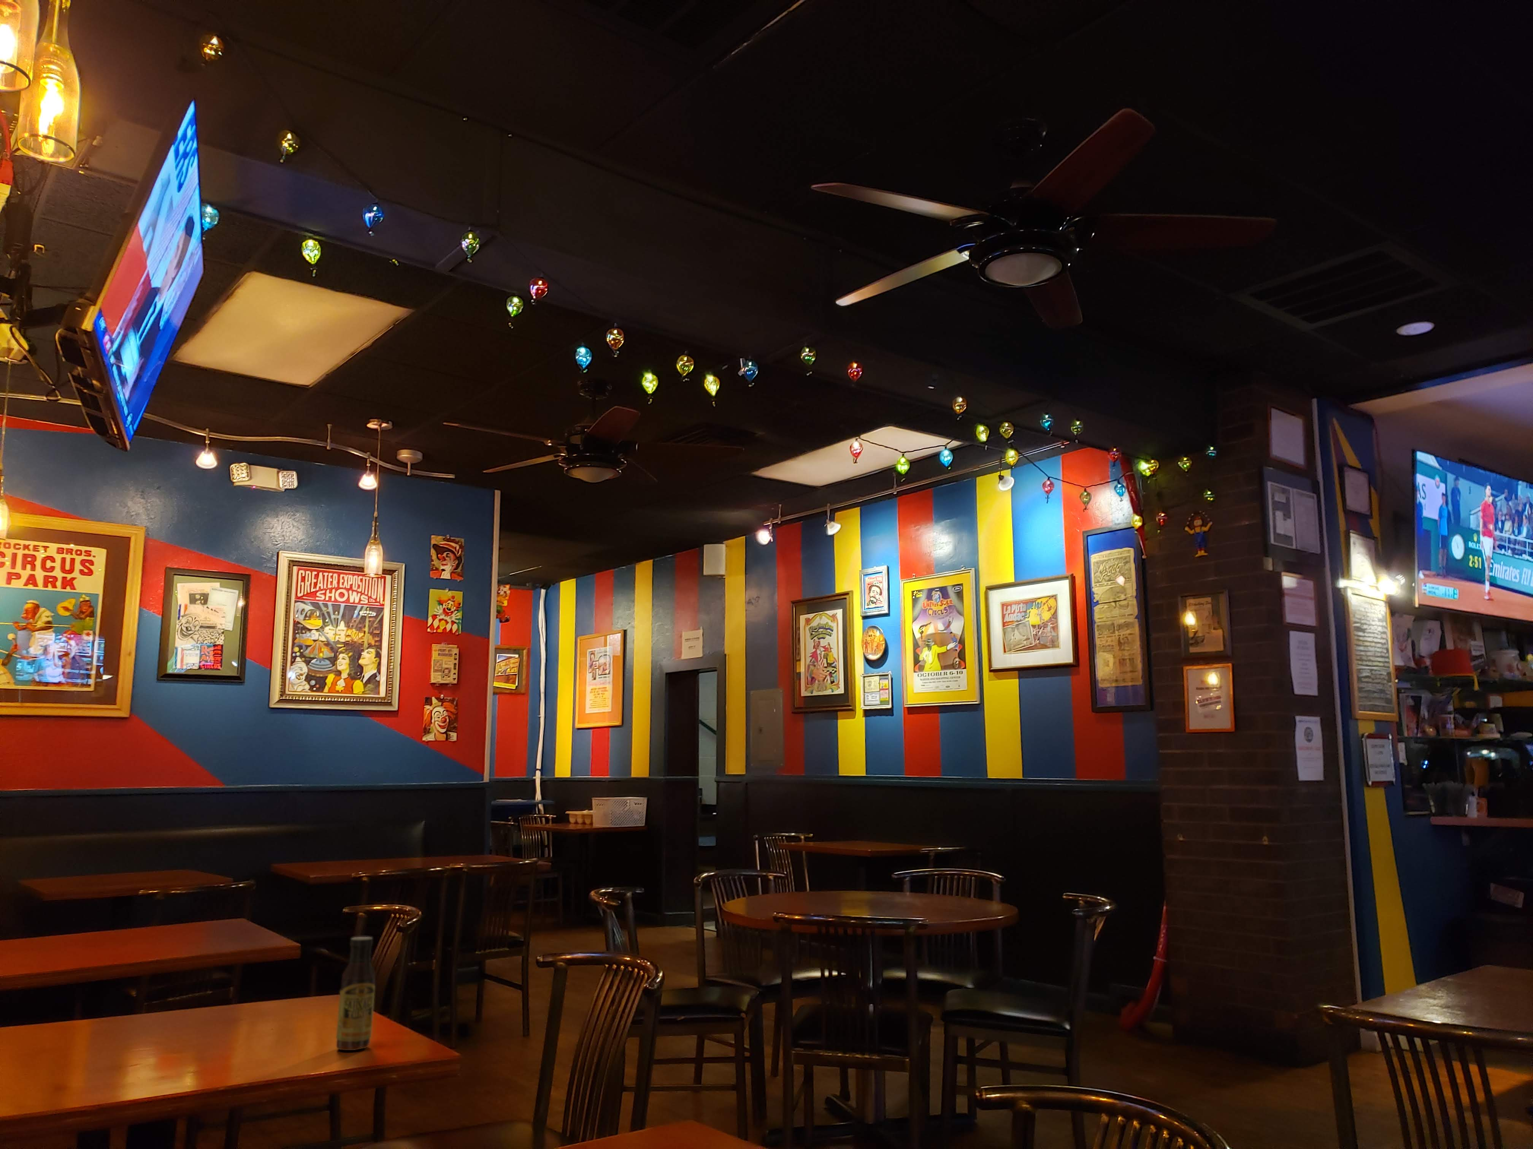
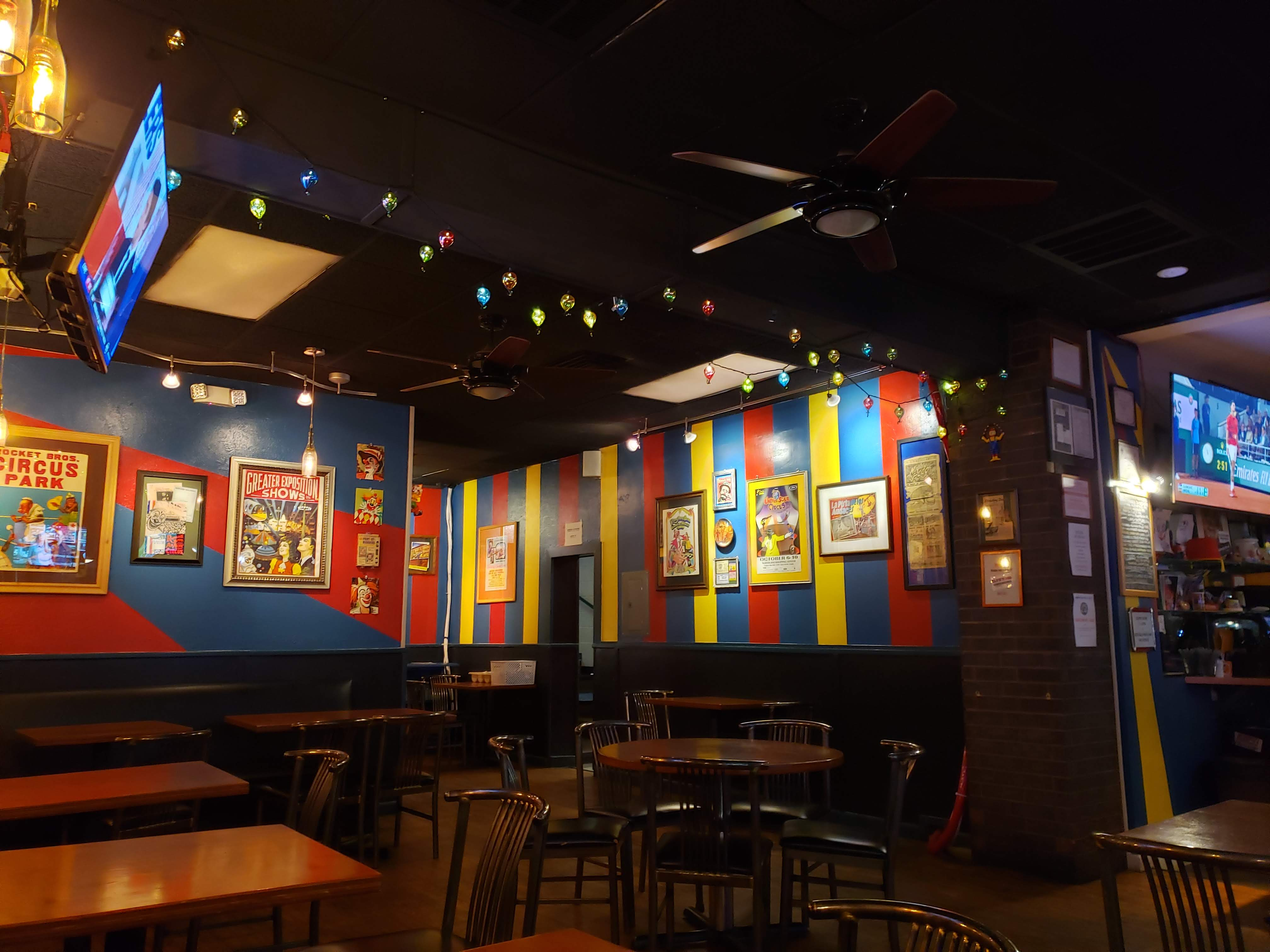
- sauce bottle (356, 992)
